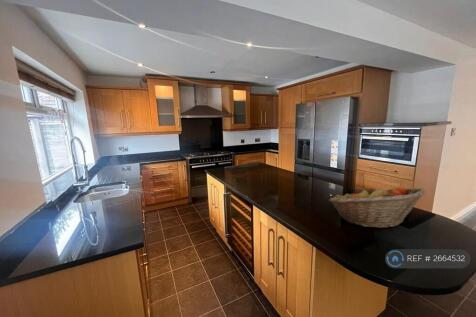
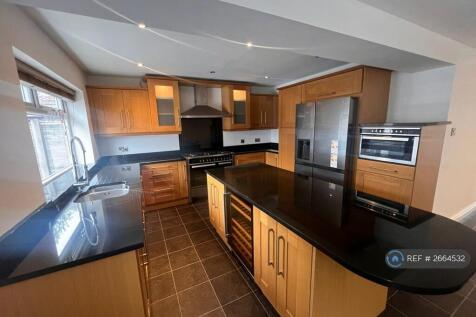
- fruit basket (373, 201)
